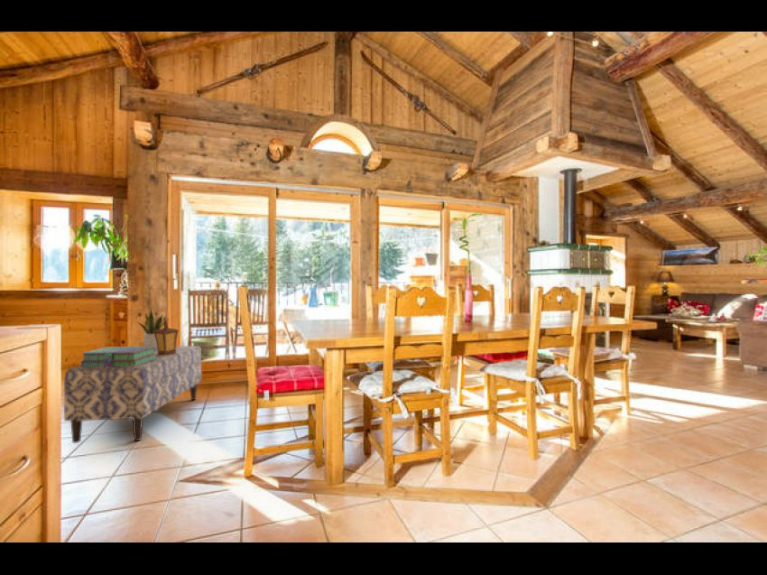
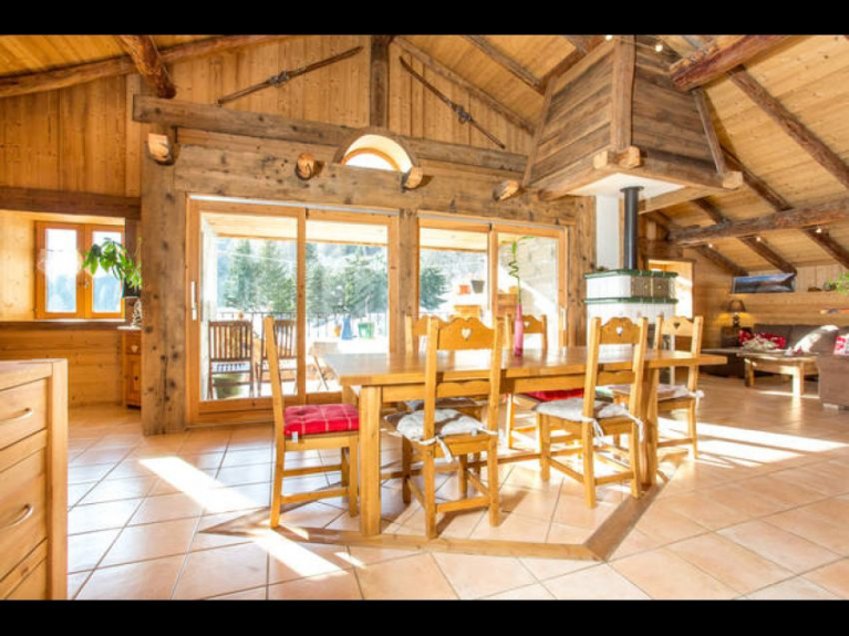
- stack of books (120, 355)
- lantern (167, 335)
- bench (144, 386)
- potted plant (153, 327)
